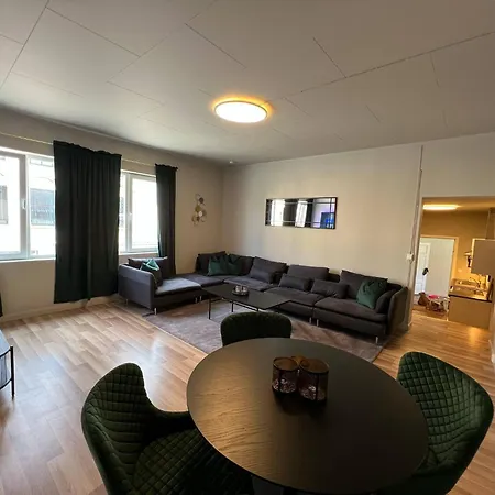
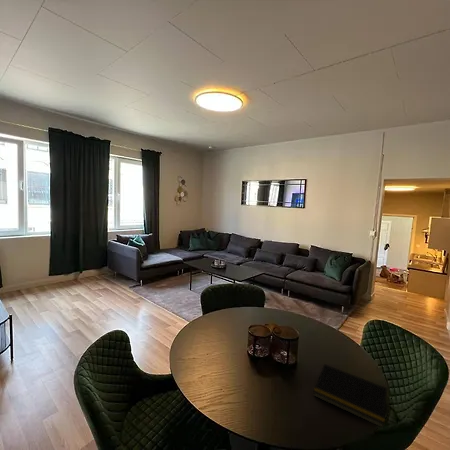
+ notepad (350, 391)
